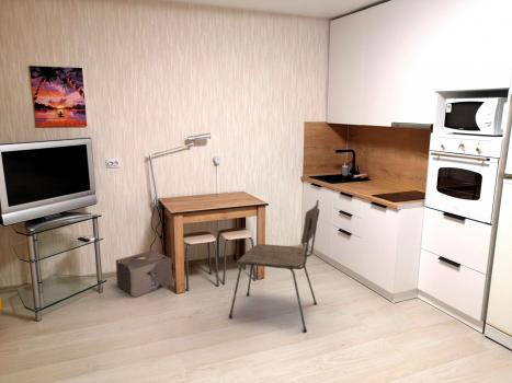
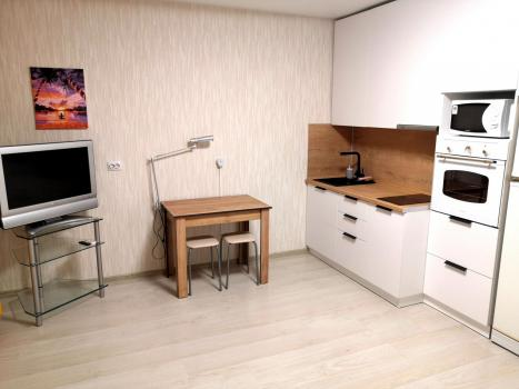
- dining chair (275, 258)
- cardboard box (144, 272)
